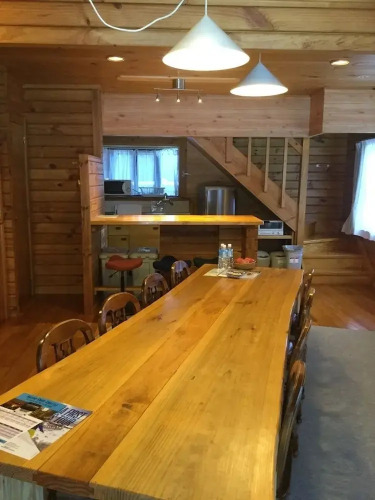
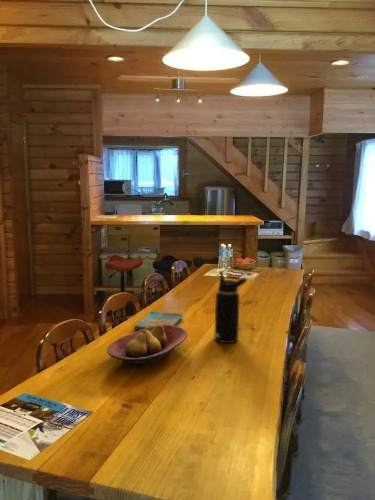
+ water bottle (230, 306)
+ dish towel (159, 320)
+ fruit bowl (149, 341)
